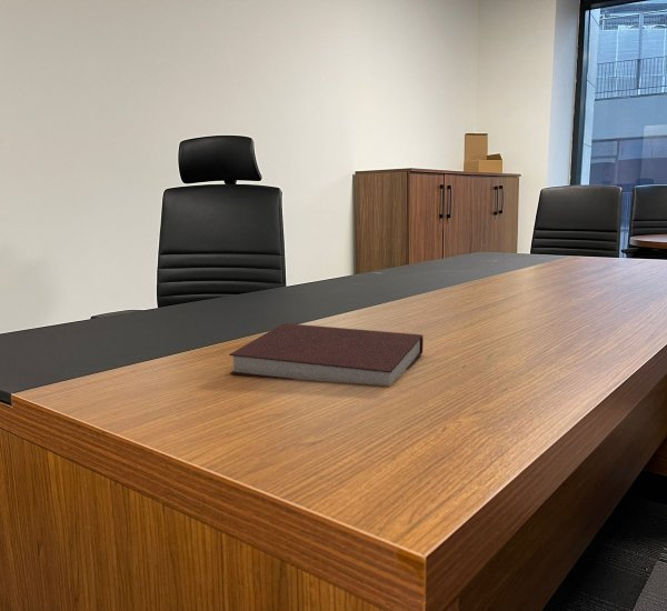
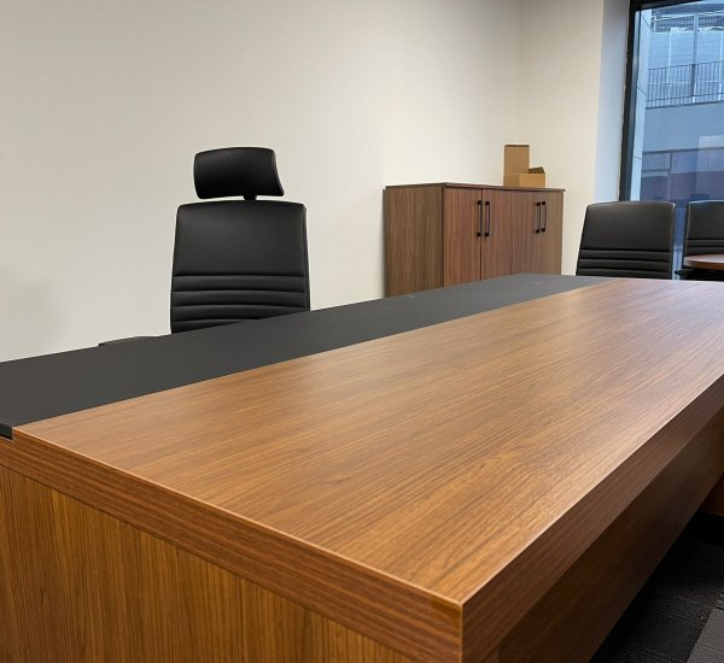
- notebook (330, 353)
